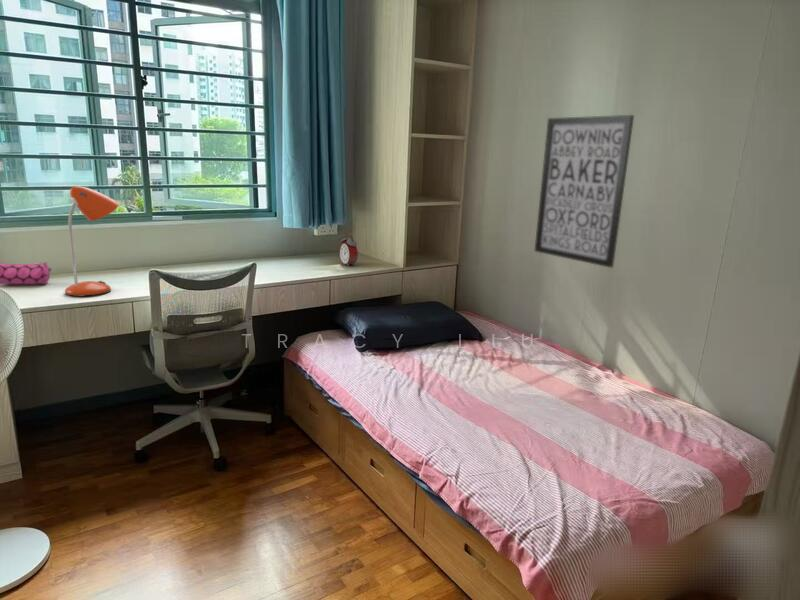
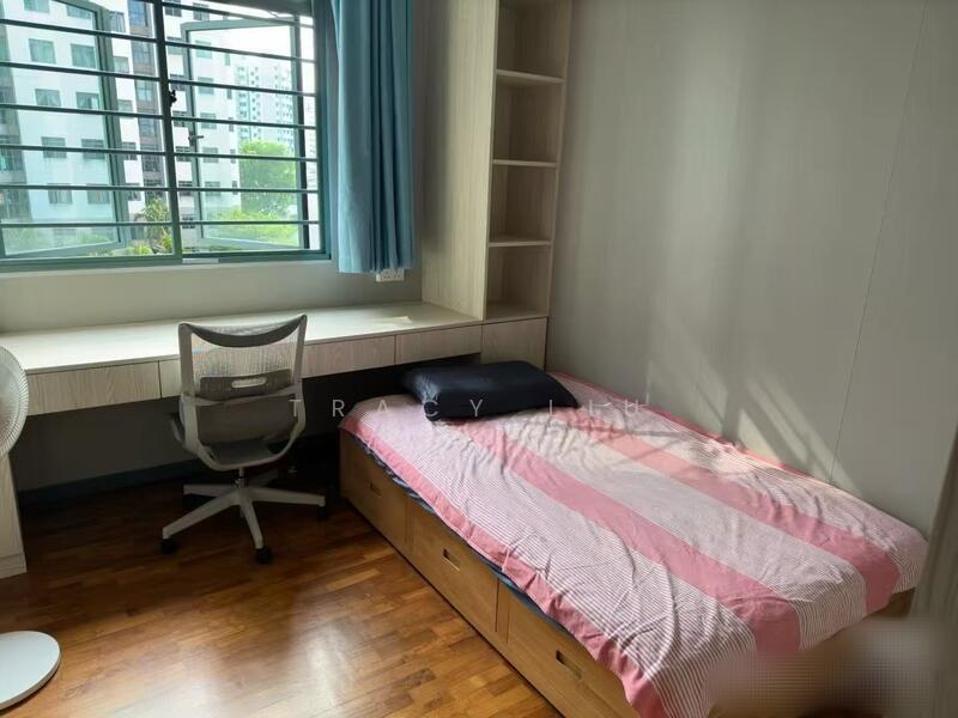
- desk lamp (73, 242)
- pencil case (22, 273)
- wall art (579, 190)
- alarm clock (348, 248)
